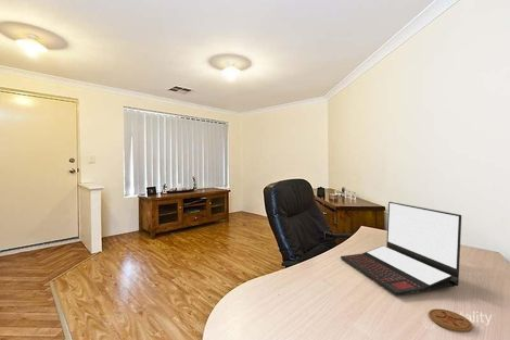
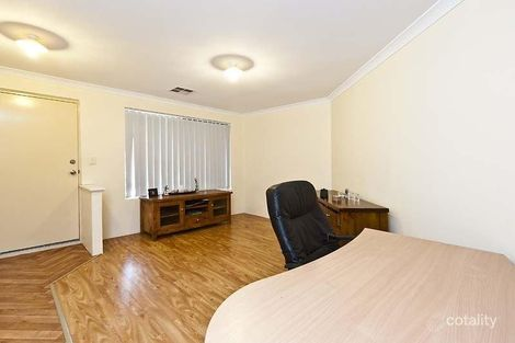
- laptop (392, 240)
- coaster (449, 319)
